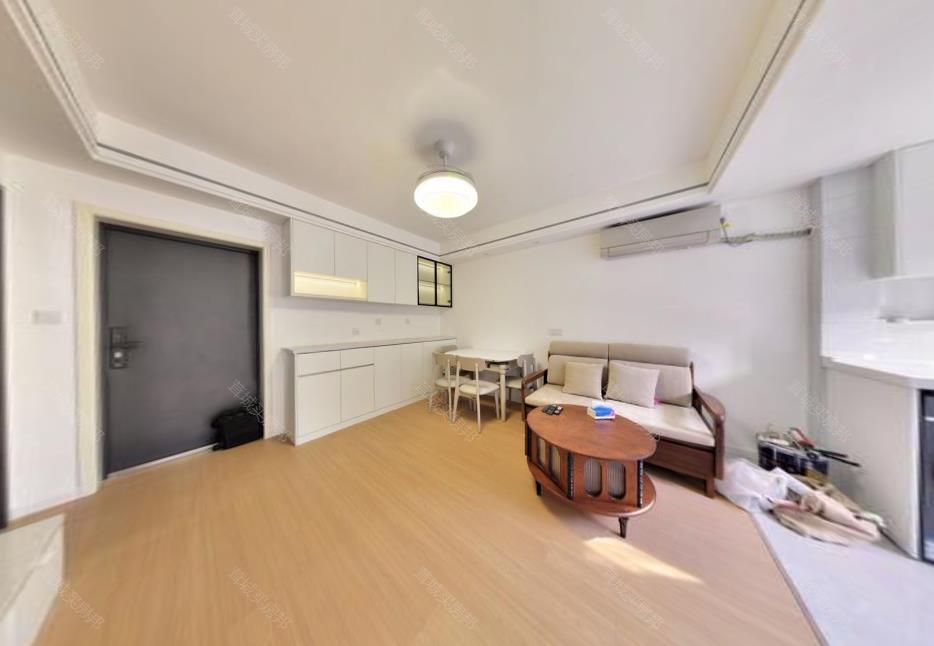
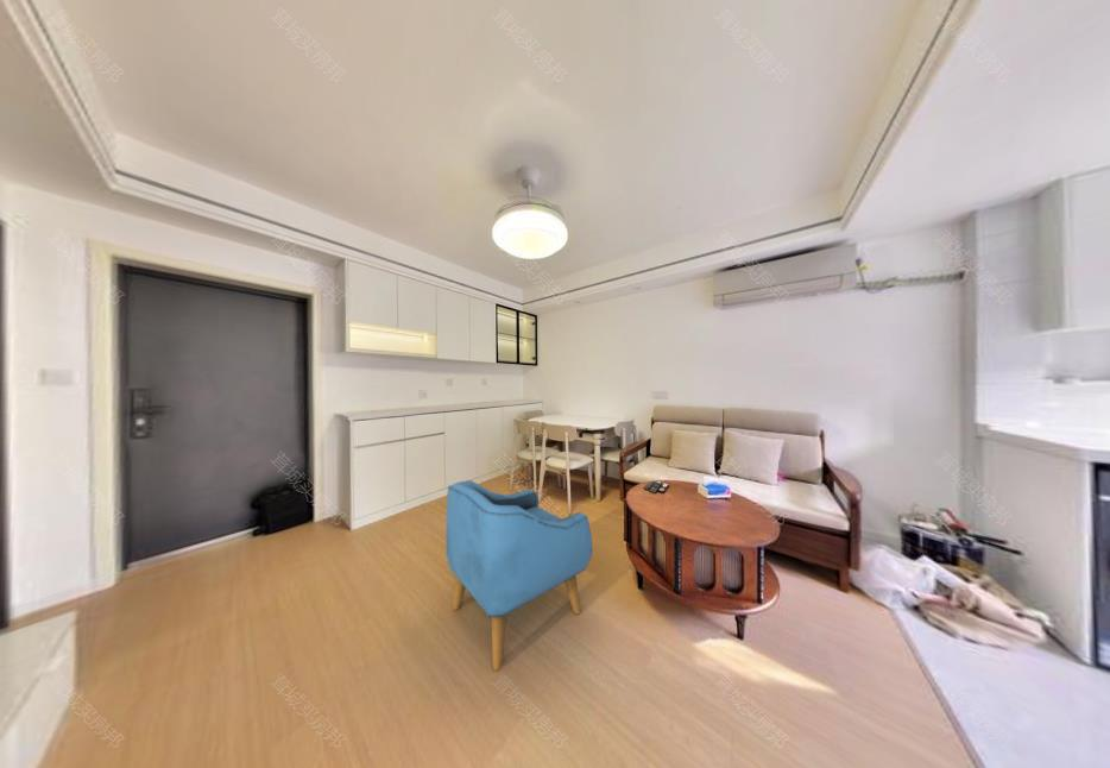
+ armchair (519, 542)
